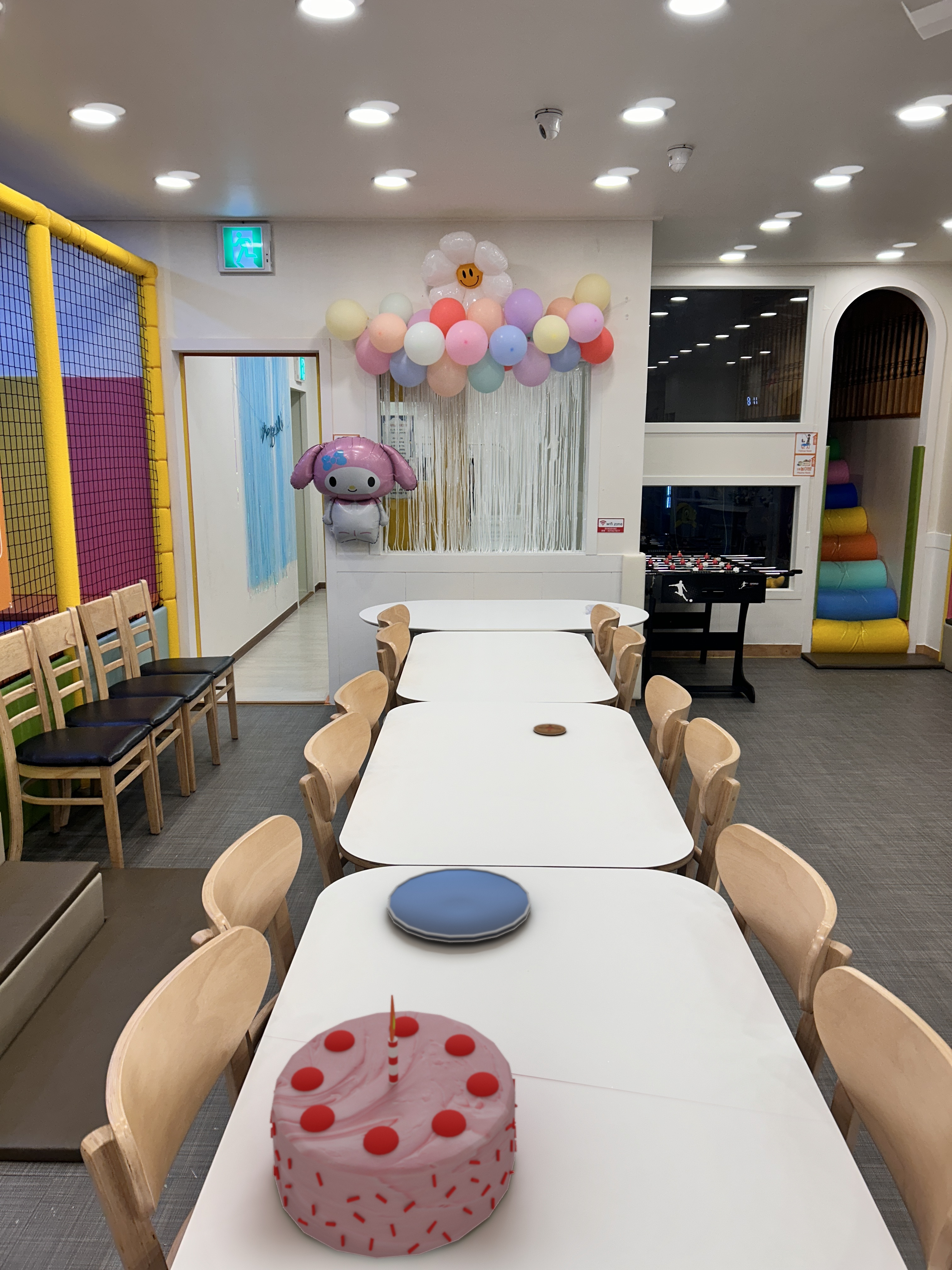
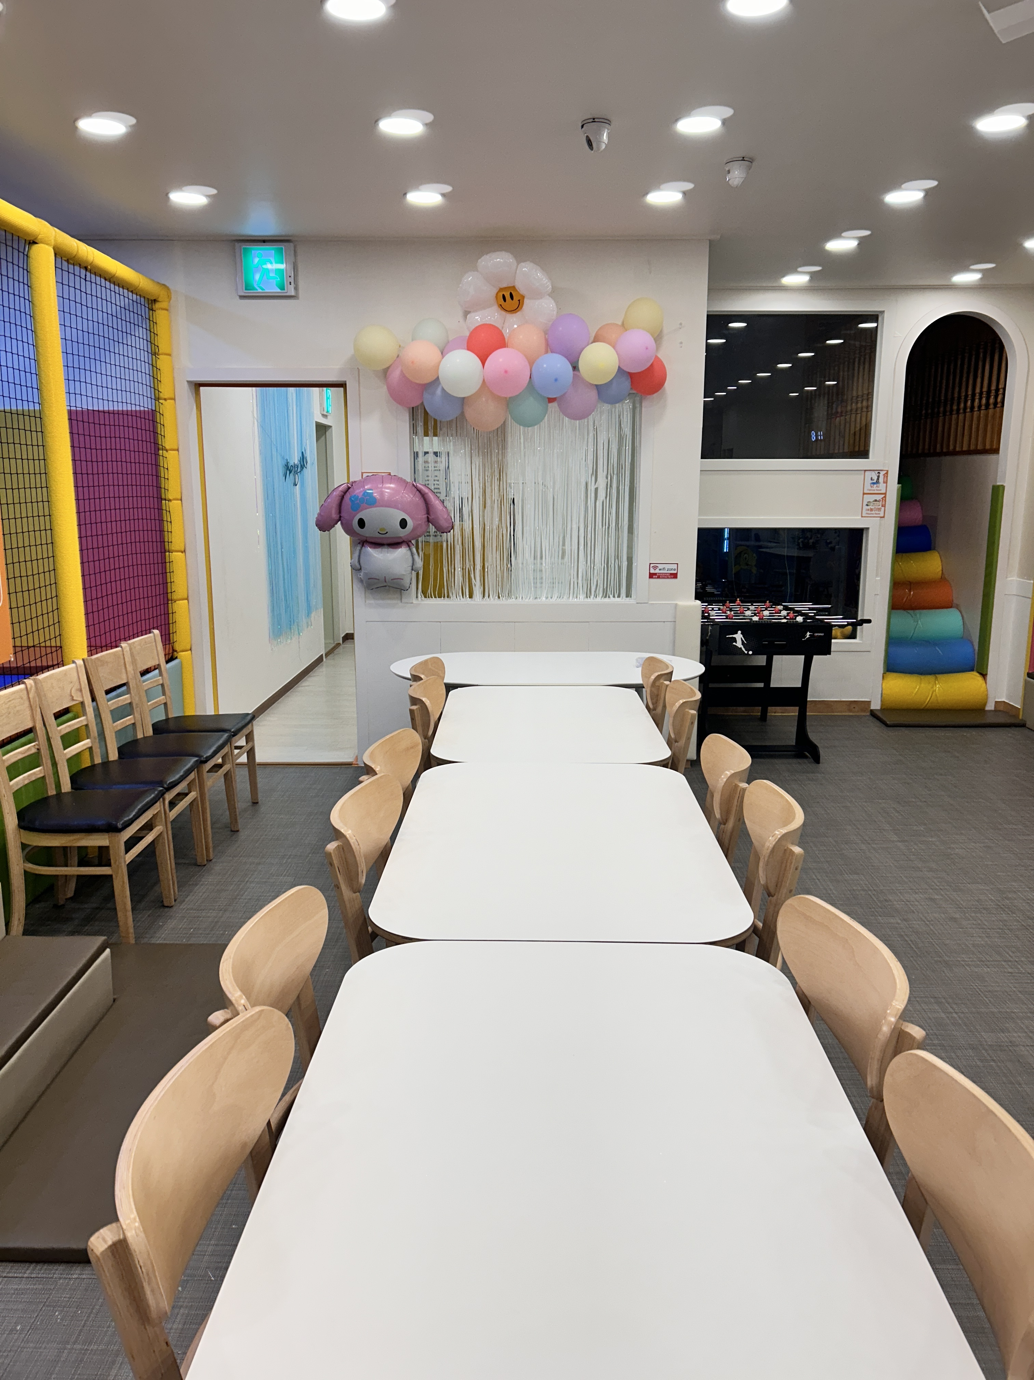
- plate (459, 904)
- birthday cake (394, 1075)
- coaster (550, 729)
